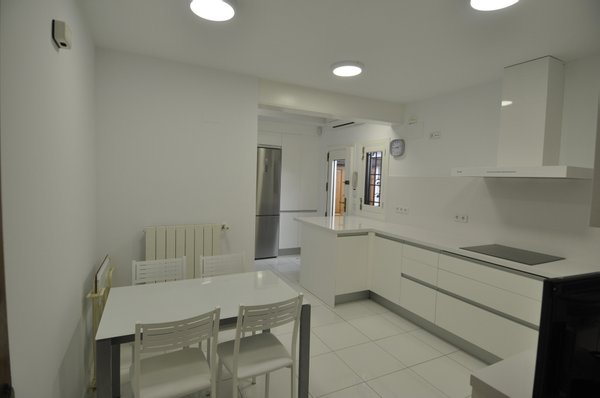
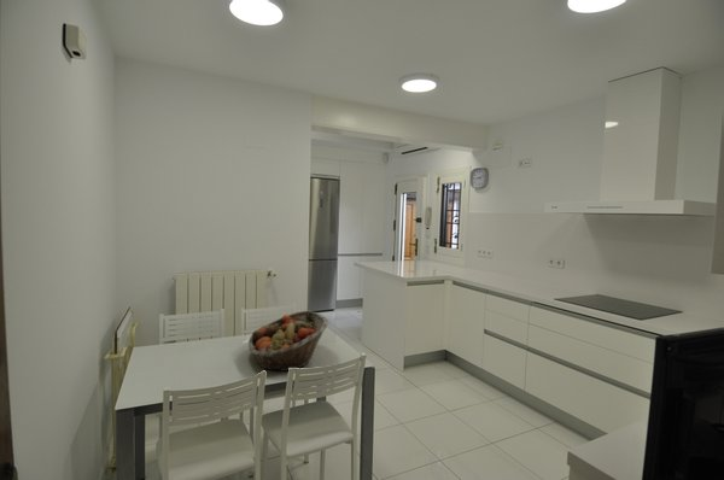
+ fruit basket (287, 338)
